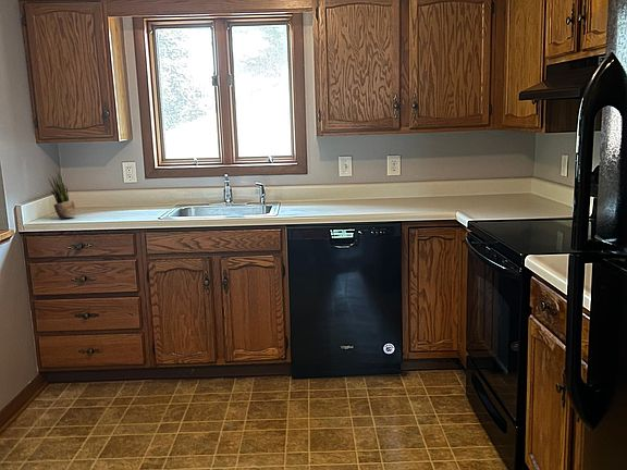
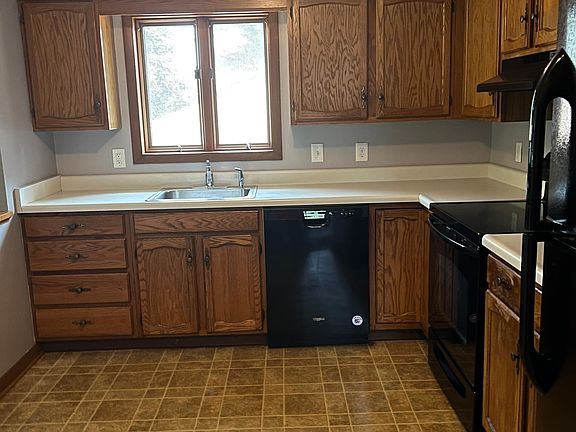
- potted plant (61, 195)
